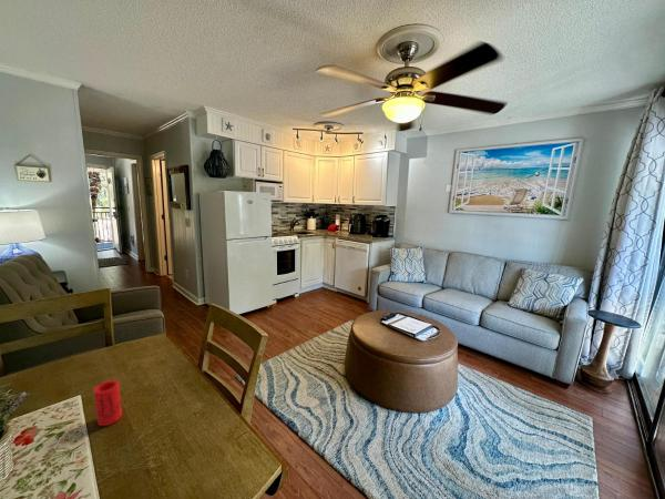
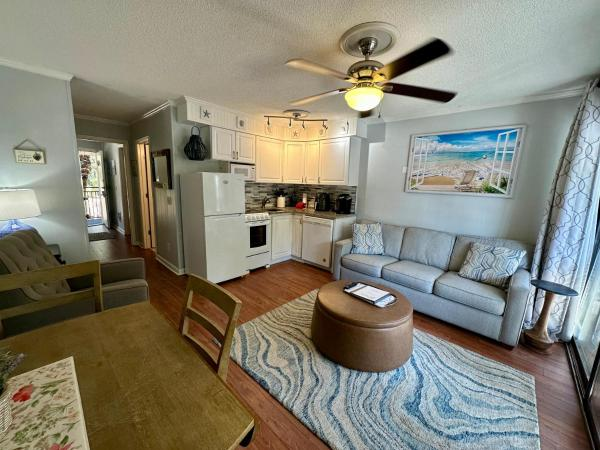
- cup (108, 401)
